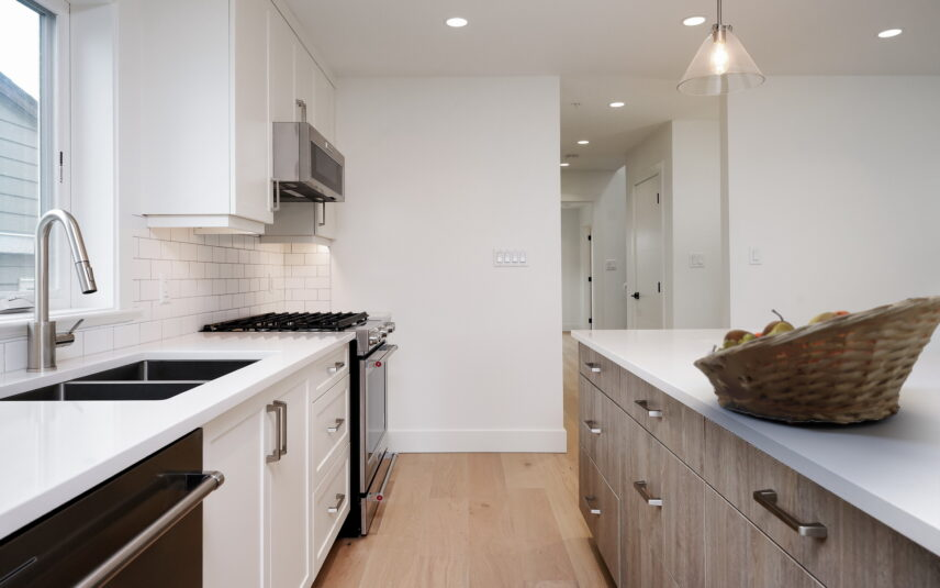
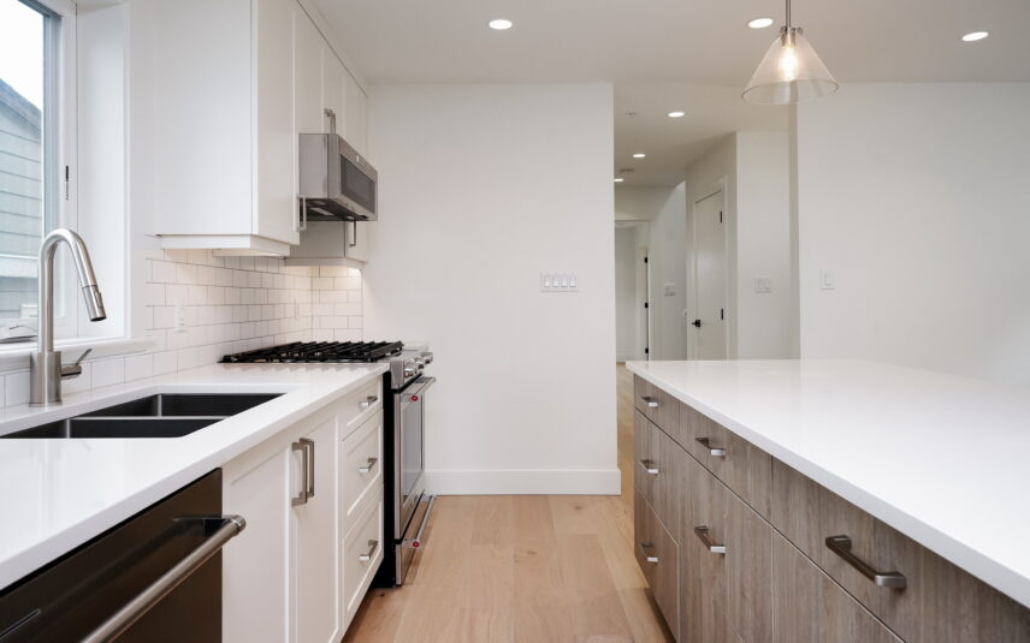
- fruit basket (814, 351)
